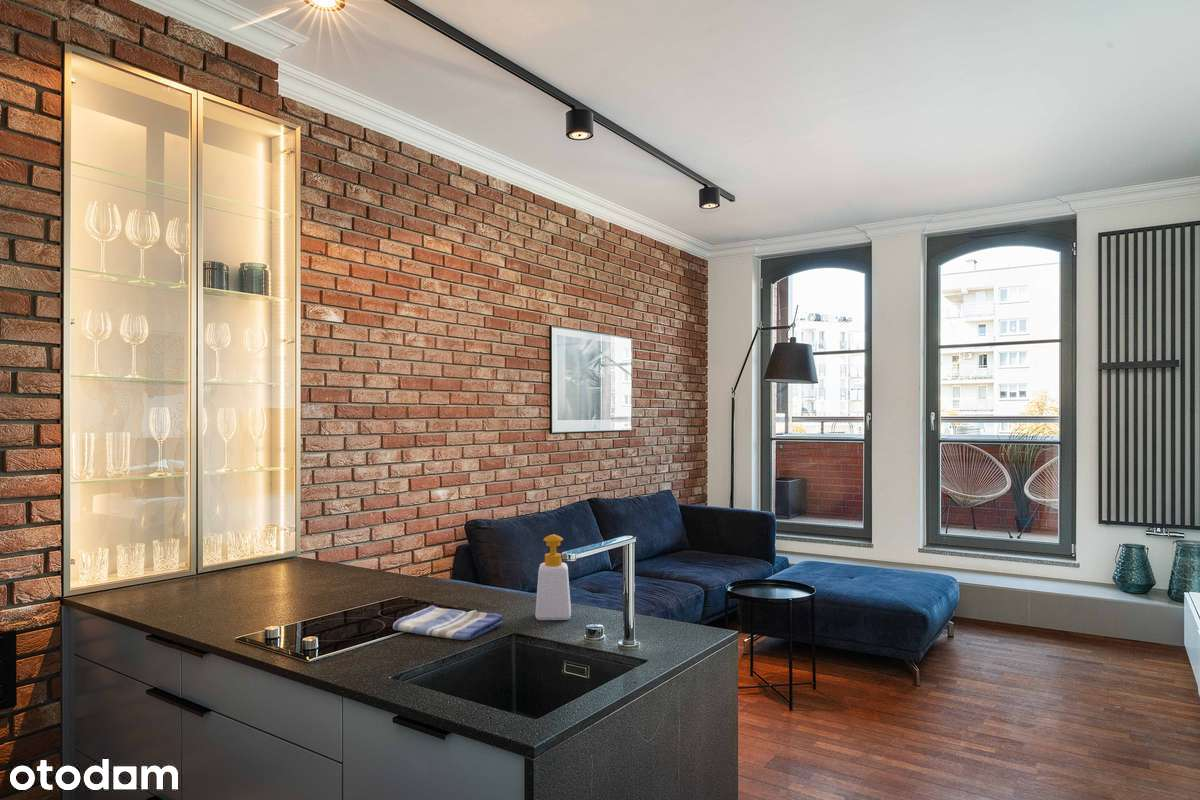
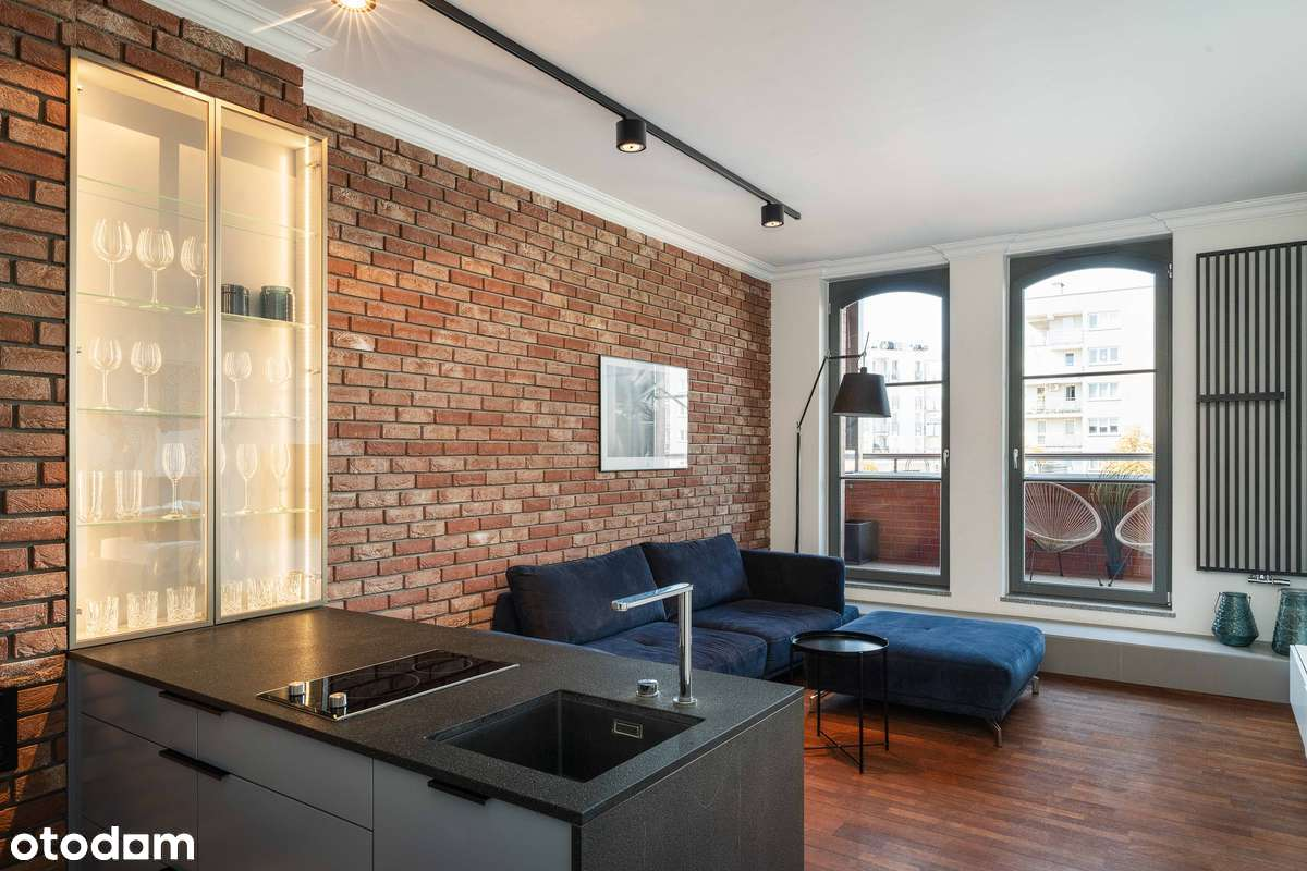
- dish towel (448, 622)
- soap bottle (553, 573)
